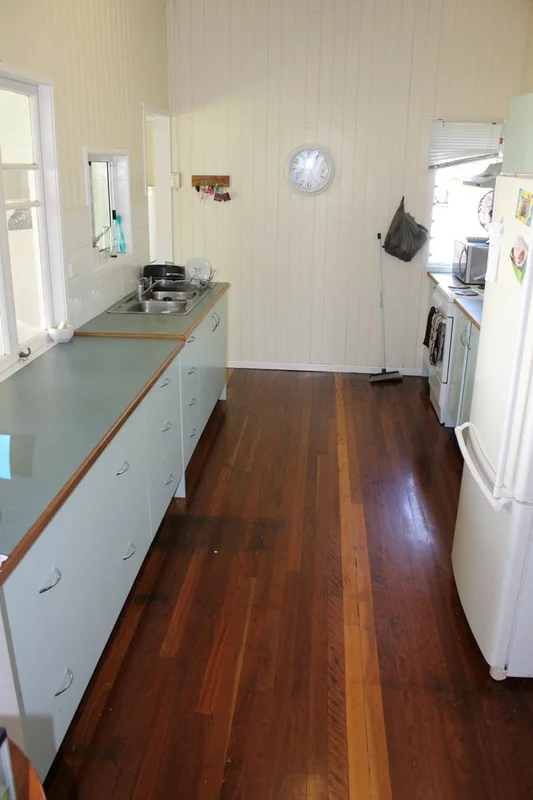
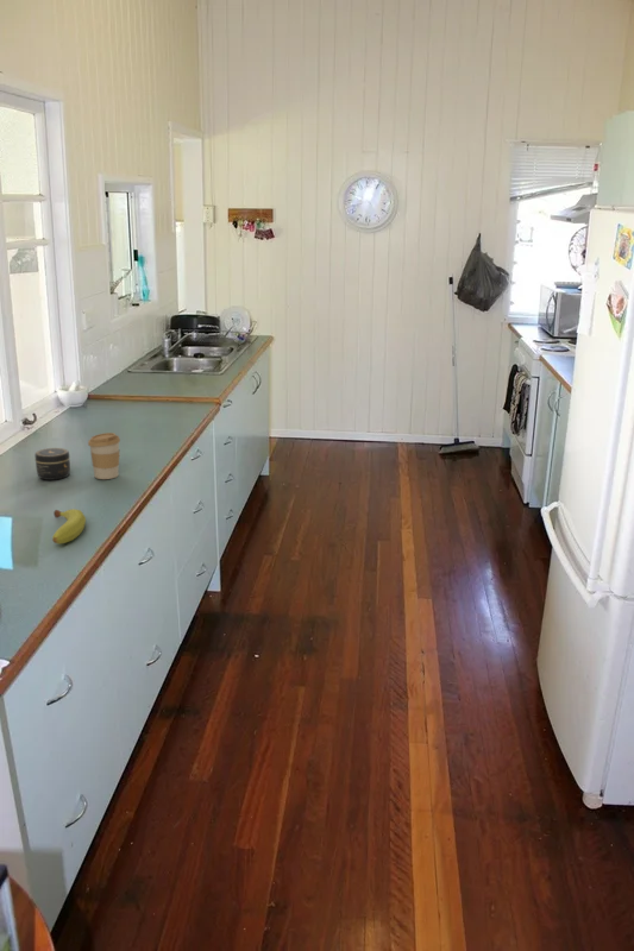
+ coffee cup (105, 455)
+ fruit (63, 524)
+ jar (52, 464)
